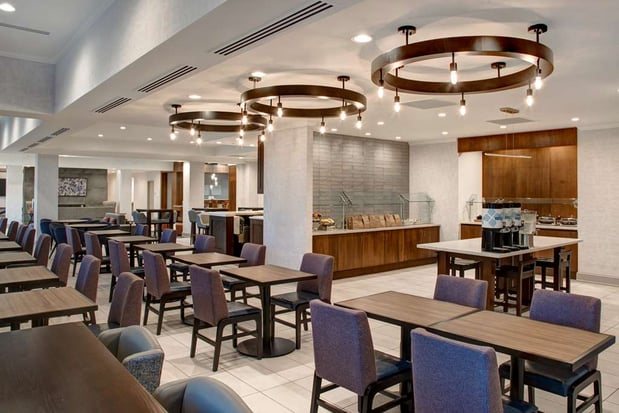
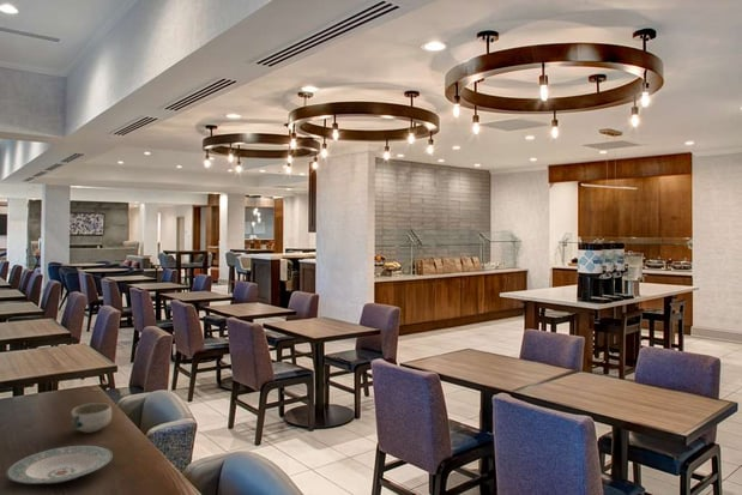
+ plate (61, 467)
+ bowl (91, 418)
